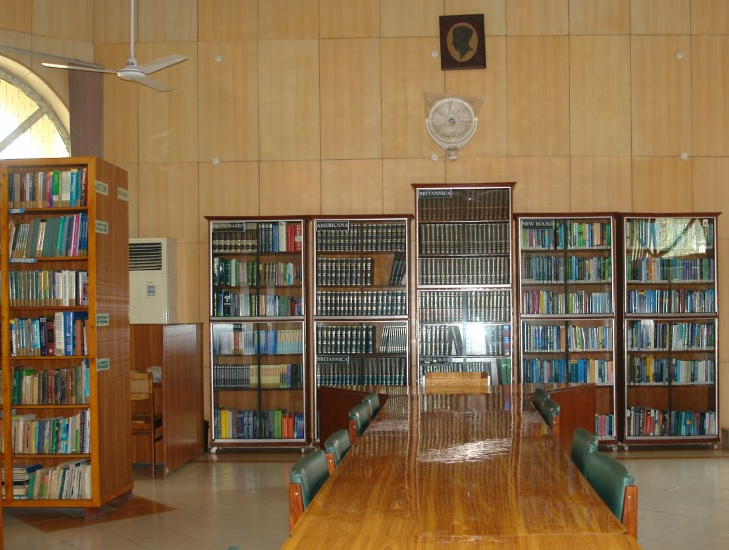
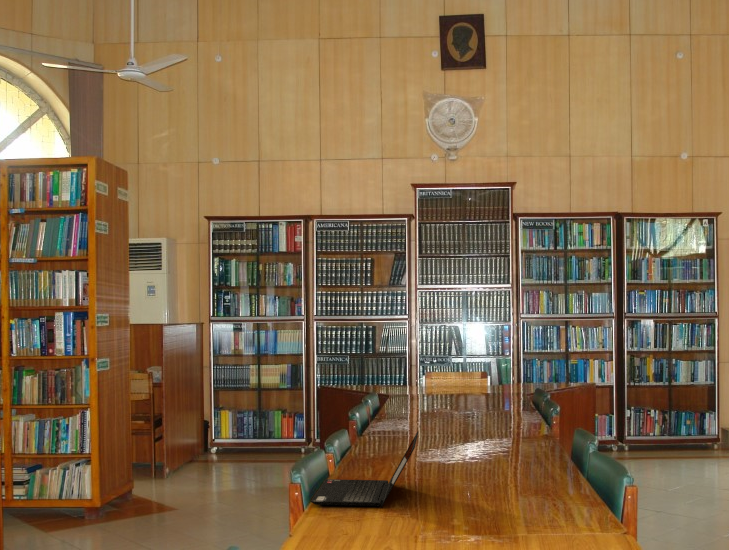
+ laptop computer (367, 480)
